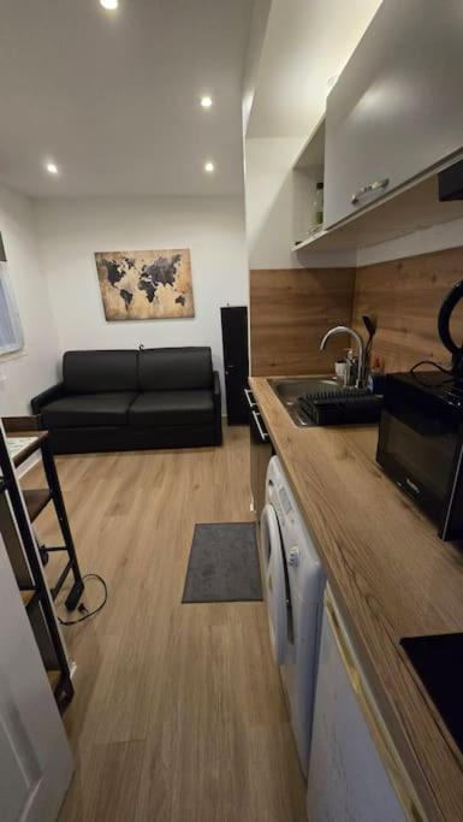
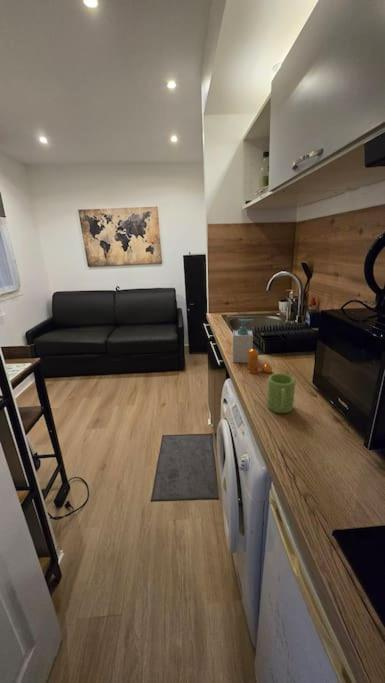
+ soap bottle (242, 339)
+ pepper shaker (257, 360)
+ mug (281, 395)
